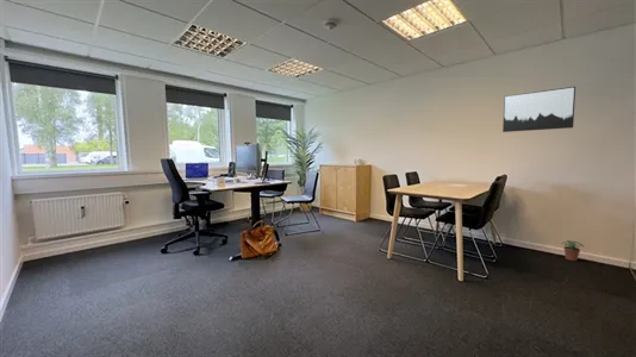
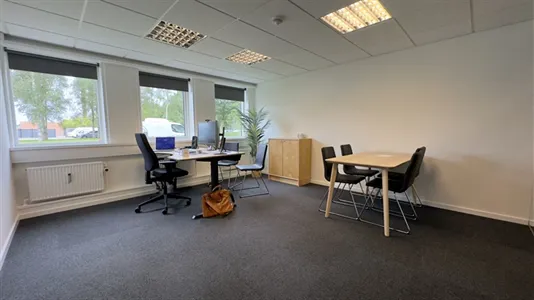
- potted plant (572, 250)
- wall art (536, 111)
